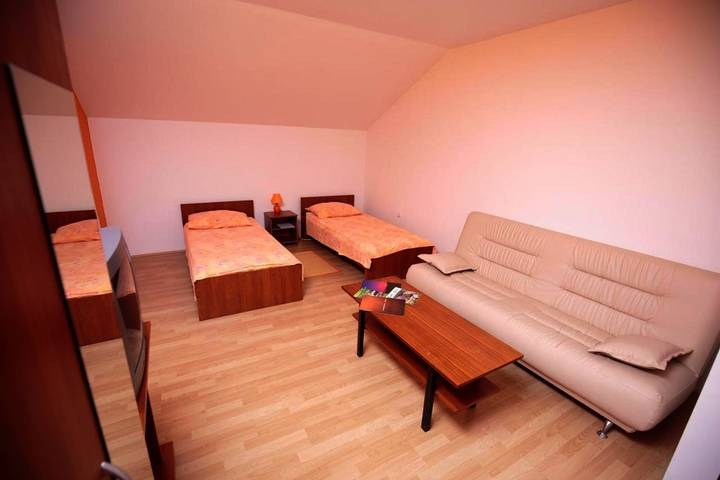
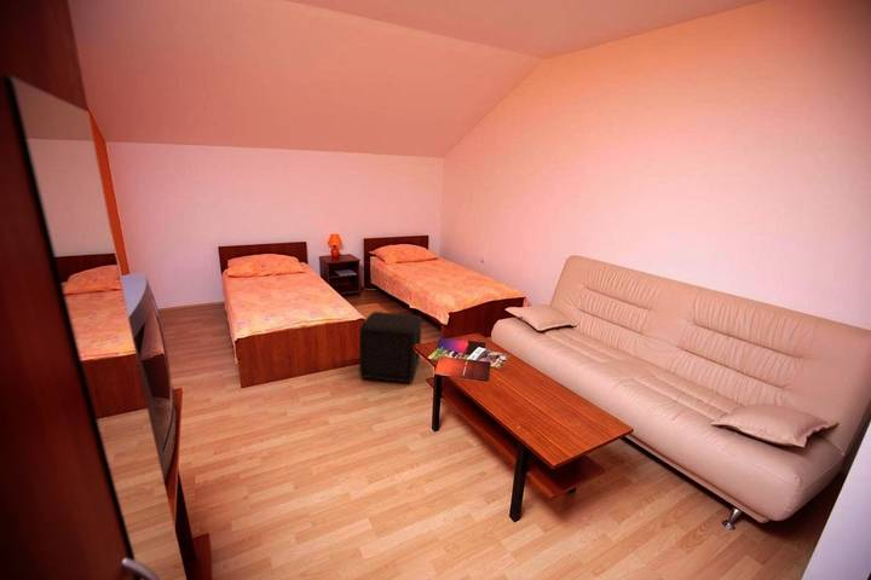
+ ottoman (393, 342)
